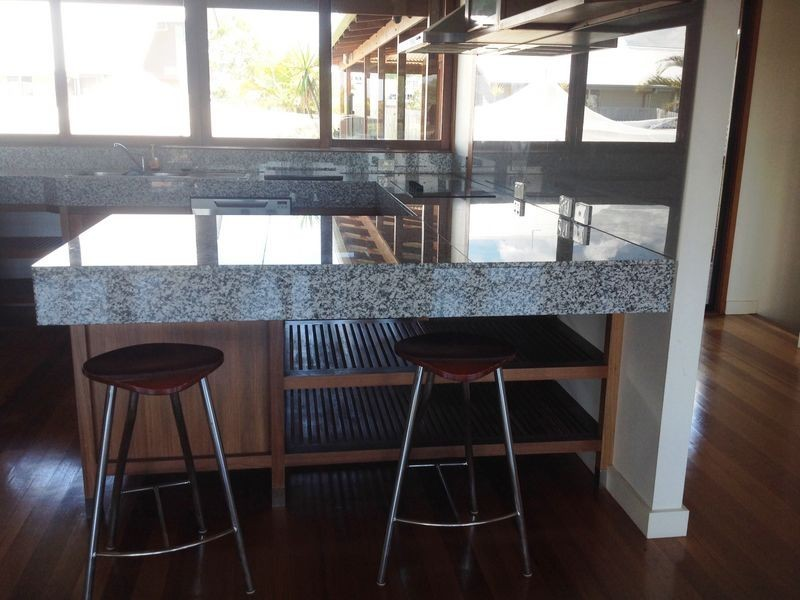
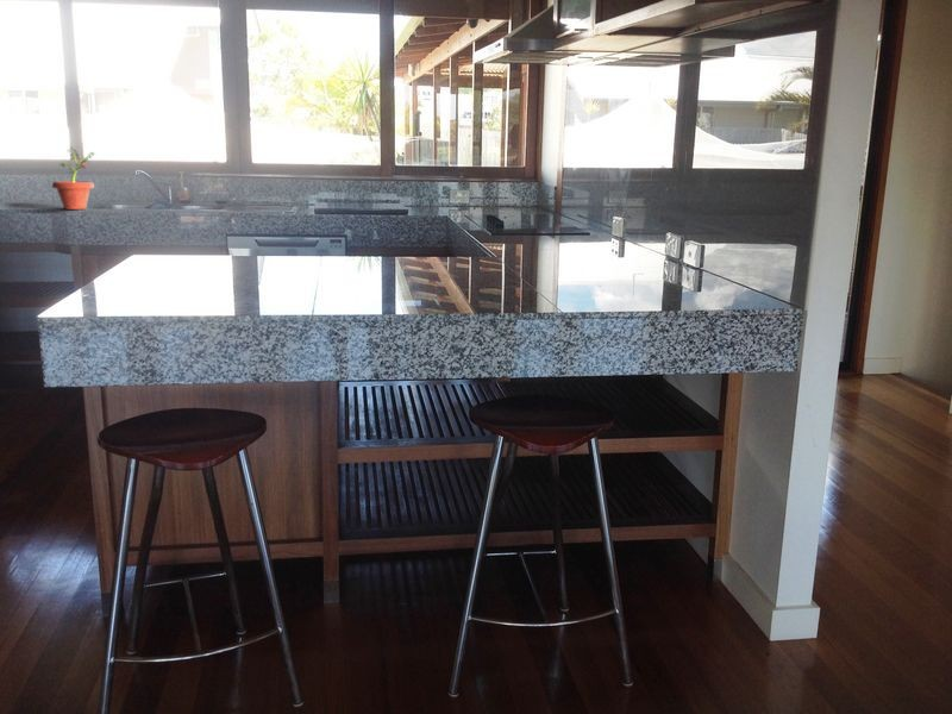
+ potted plant (74, 177)
